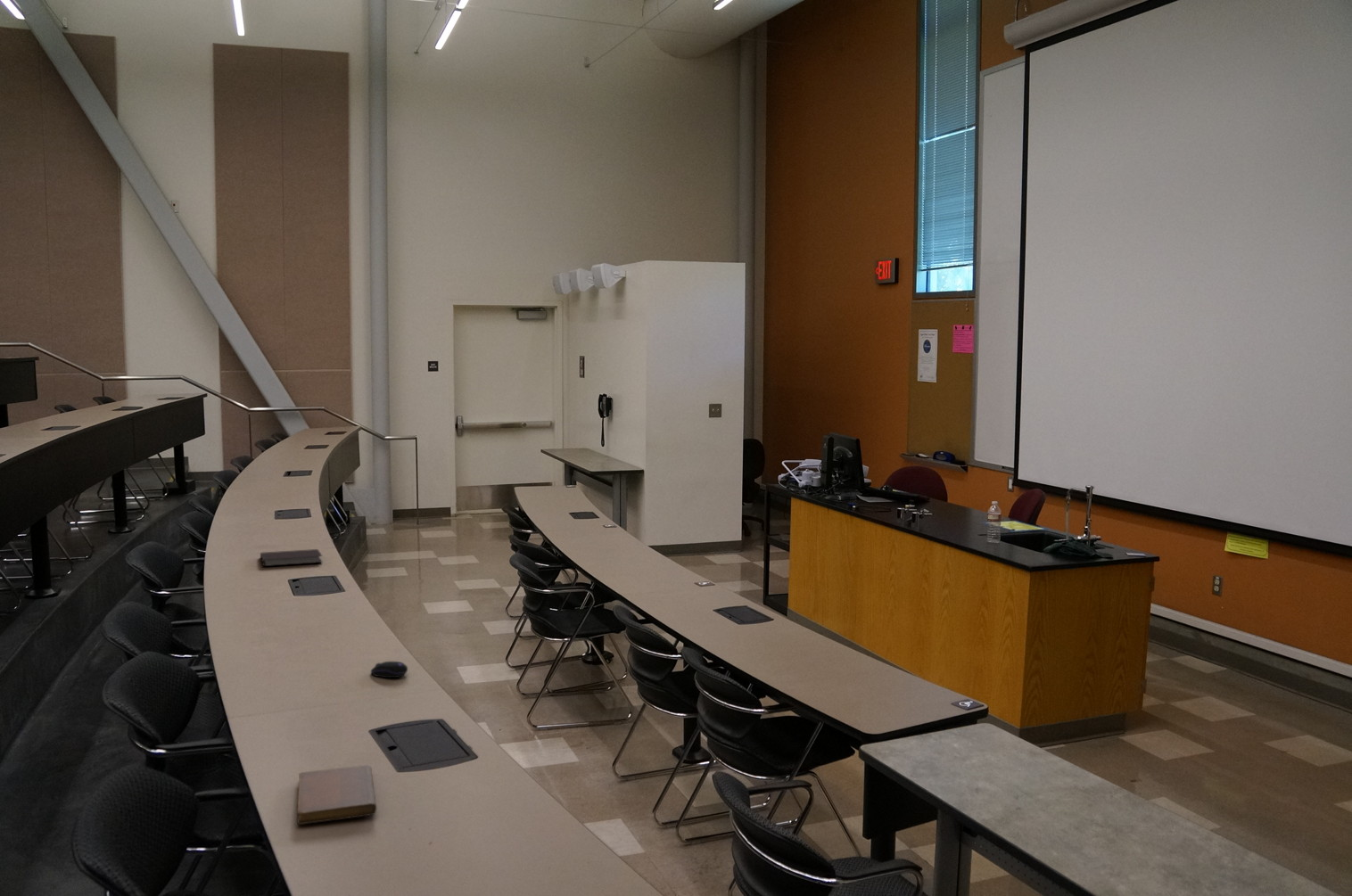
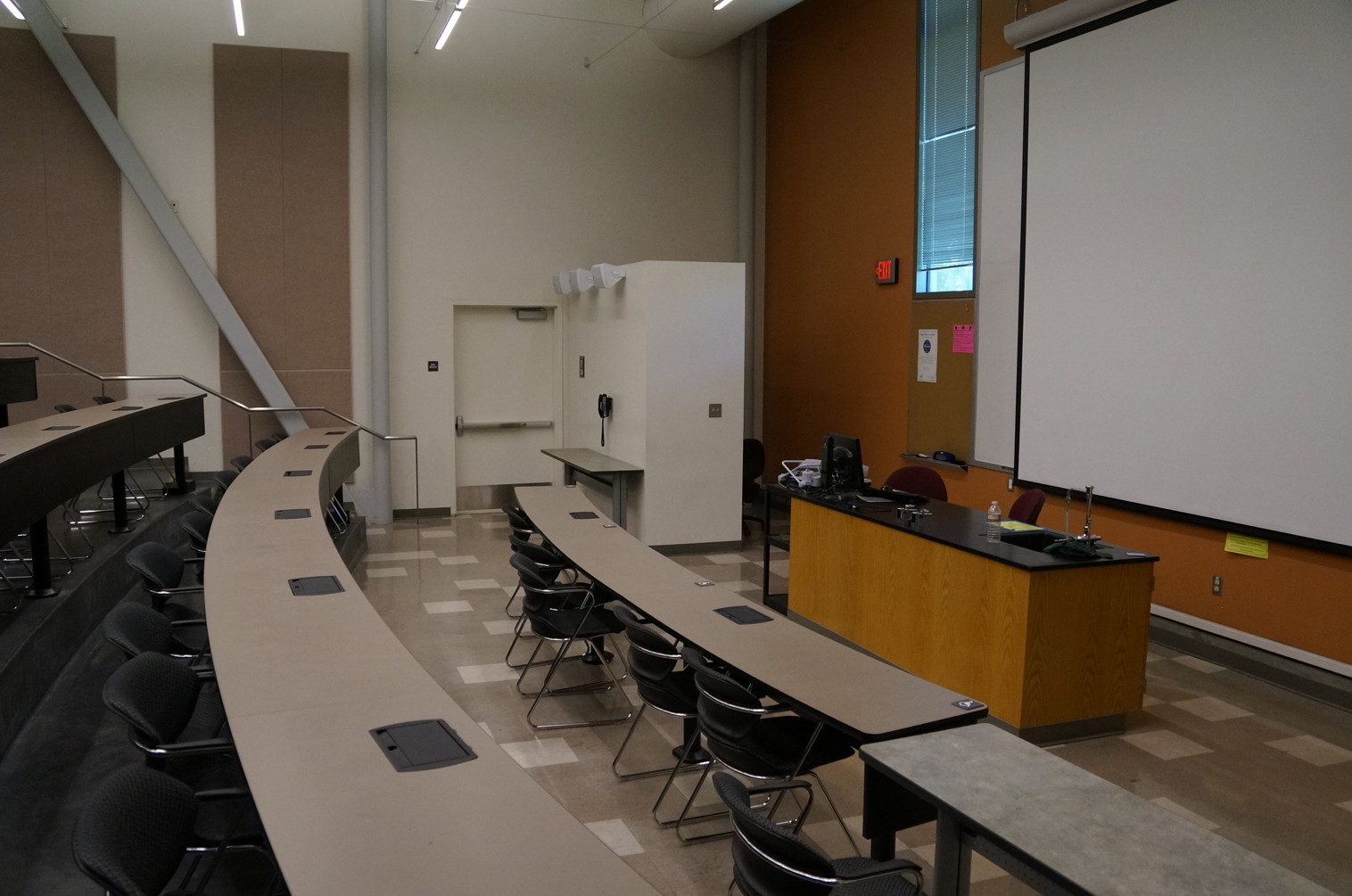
- notebook (336, 793)
- notebook (291, 557)
- computer mouse (389, 668)
